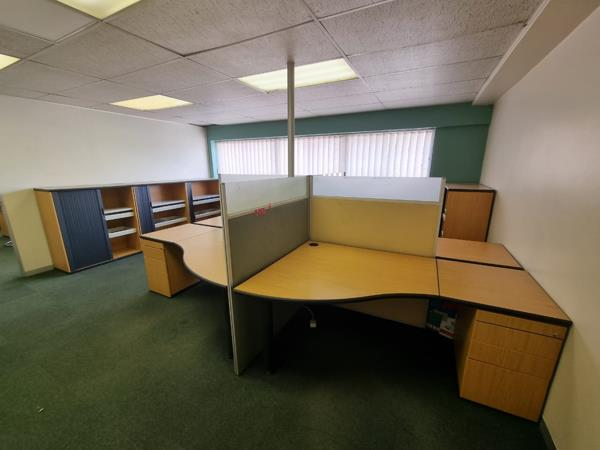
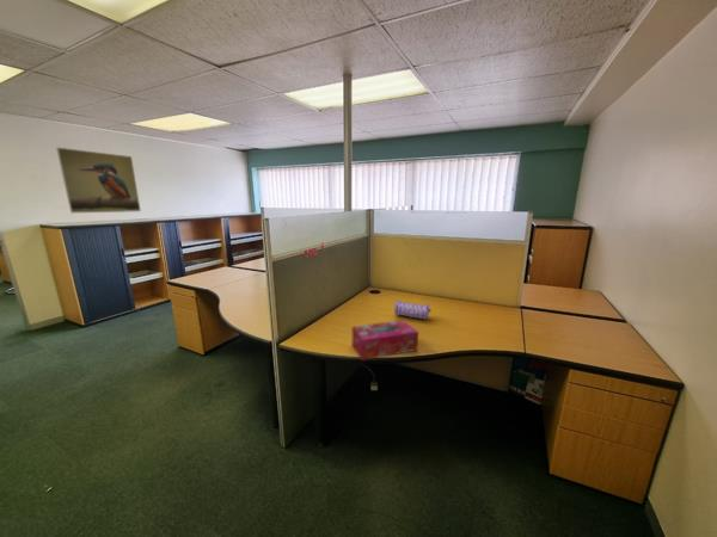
+ pencil case (411, 309)
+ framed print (103, 183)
+ tissue box (384, 338)
